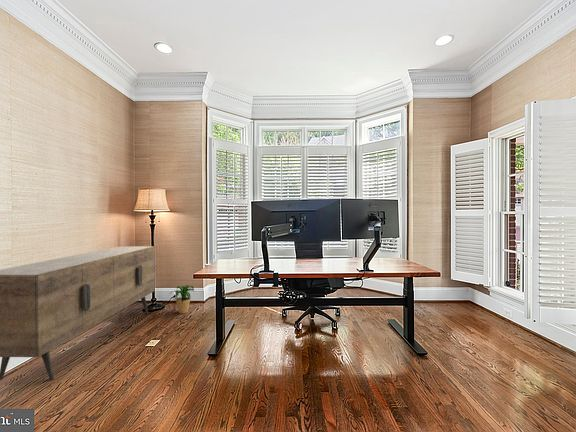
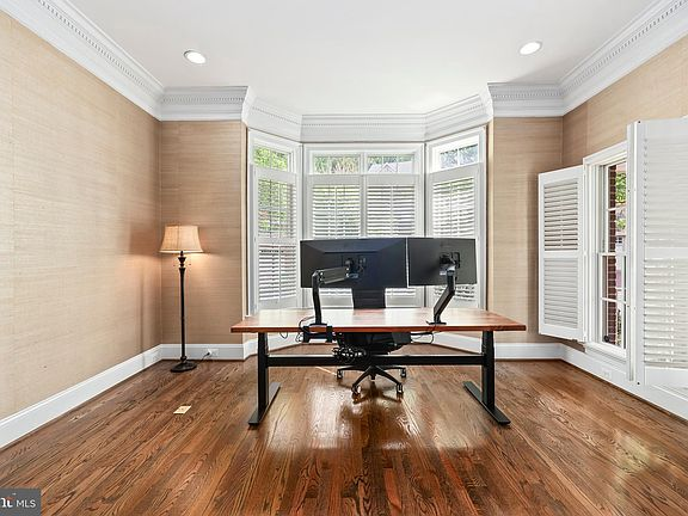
- sideboard (93, 297)
- potted plant (183, 299)
